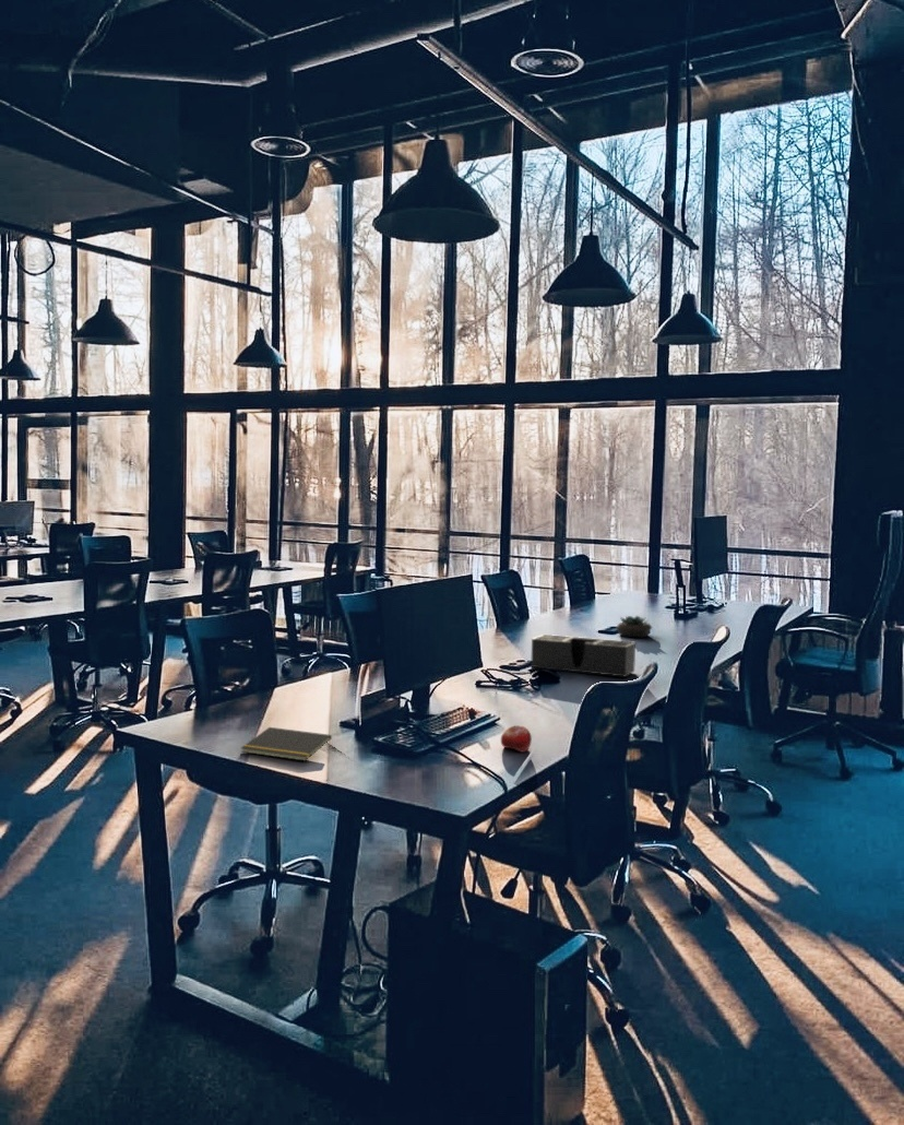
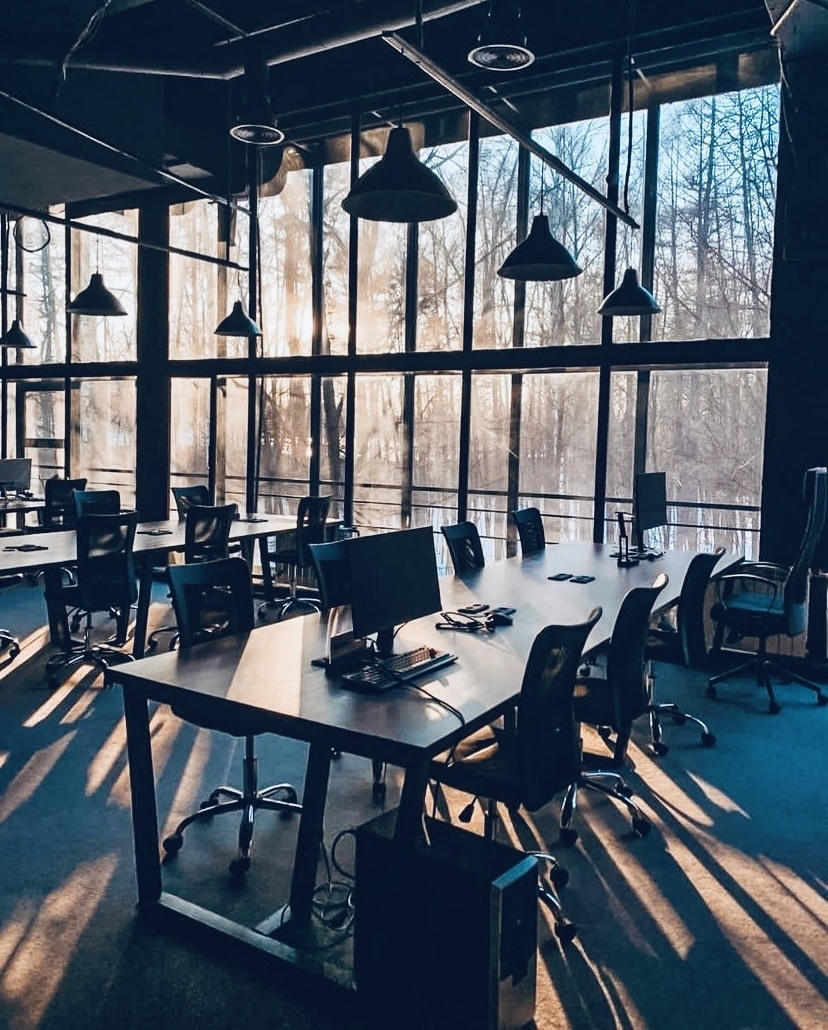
- desk organizer (582, 654)
- succulent plant (633, 625)
- fruit (516, 738)
- notepad (286, 743)
